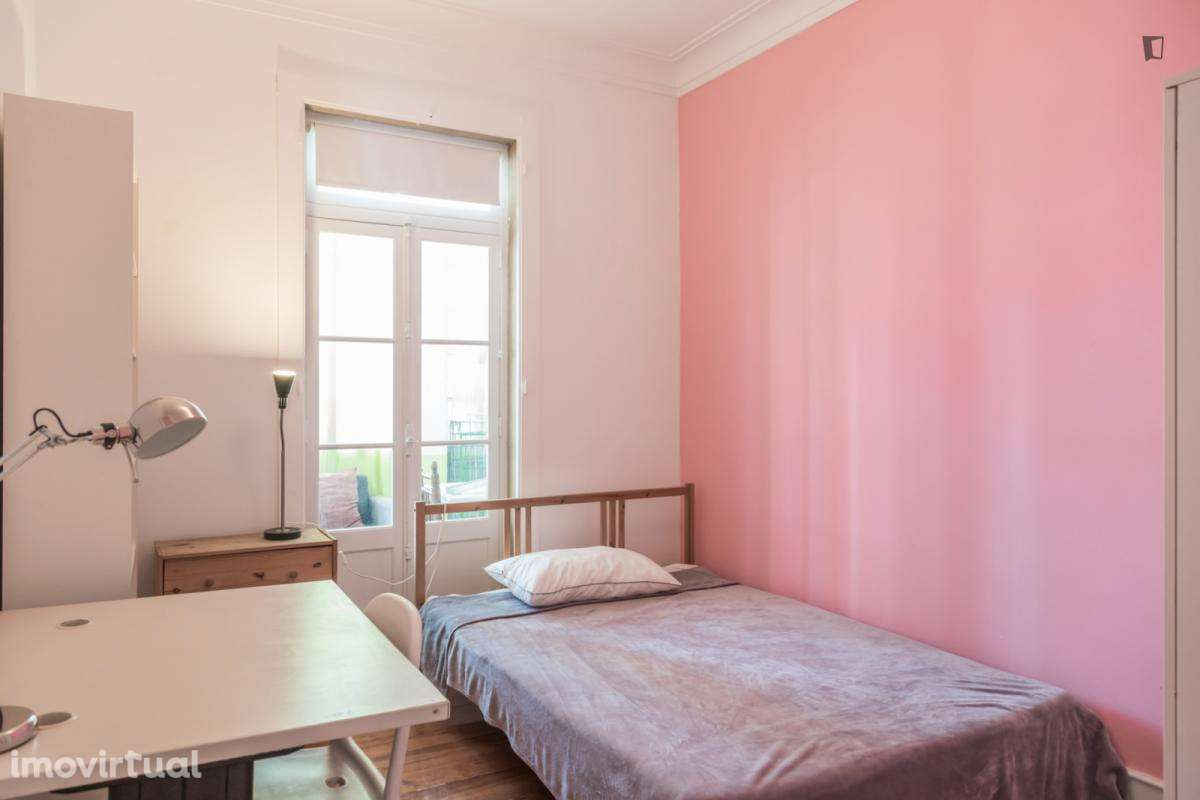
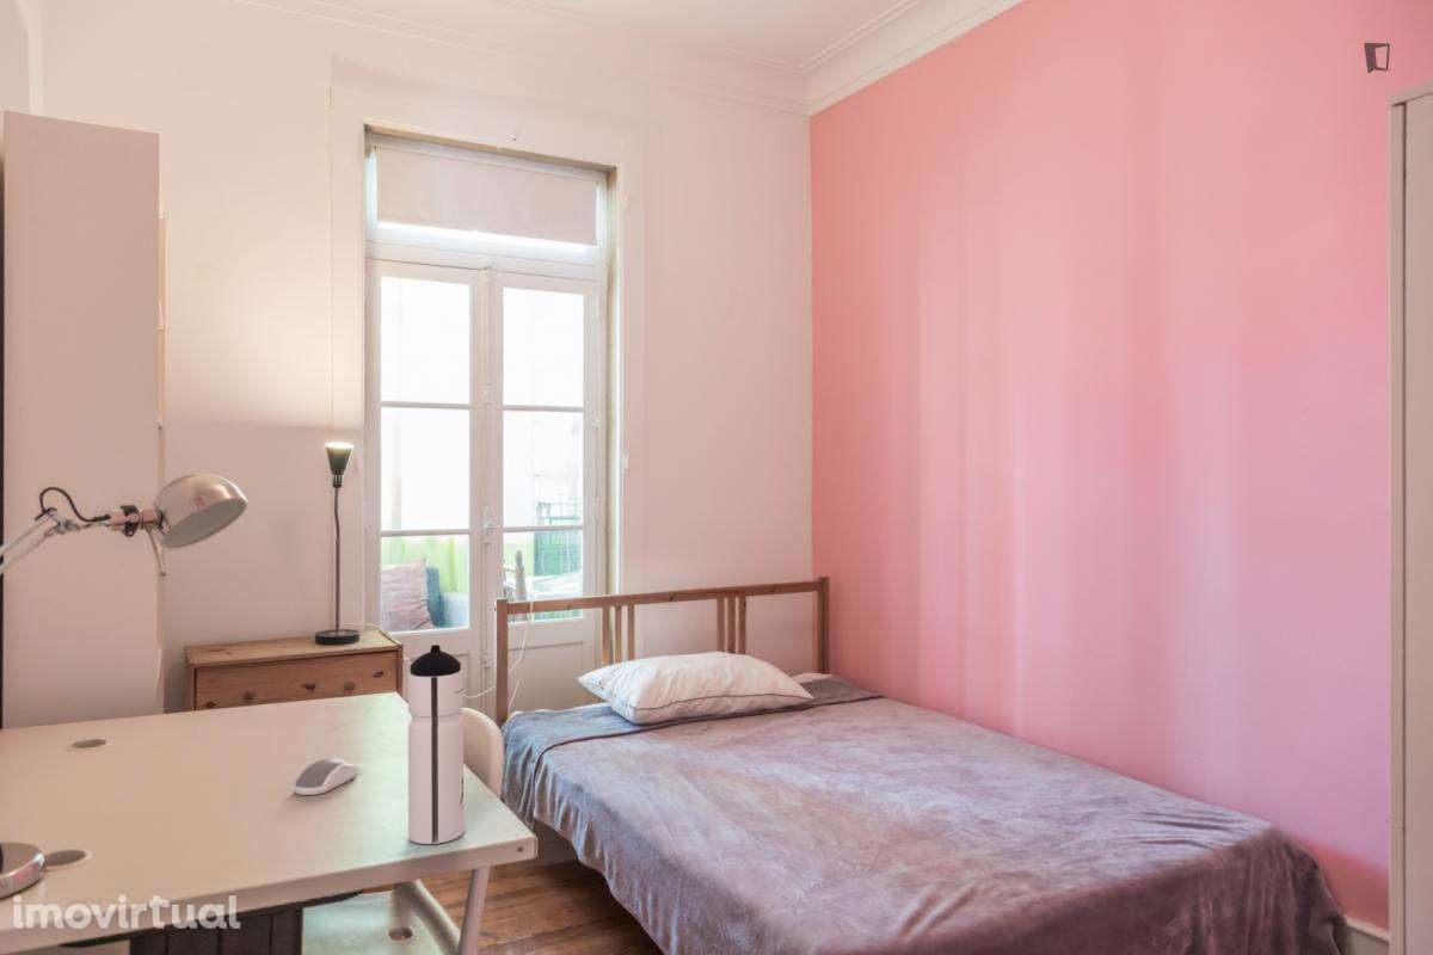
+ water bottle (436, 739)
+ computer mouse (325, 771)
